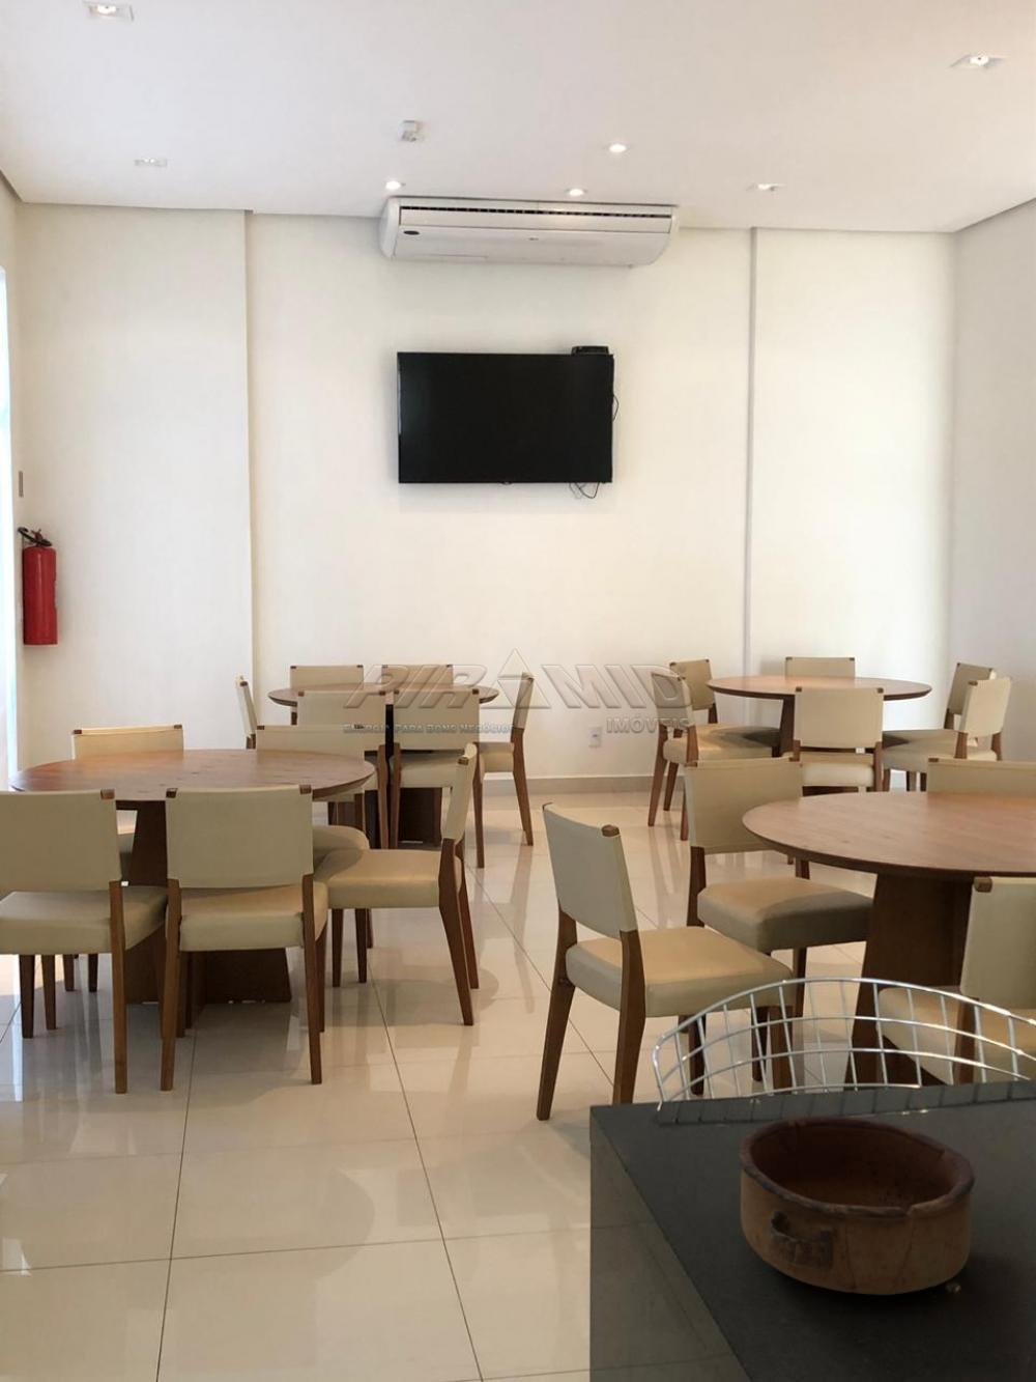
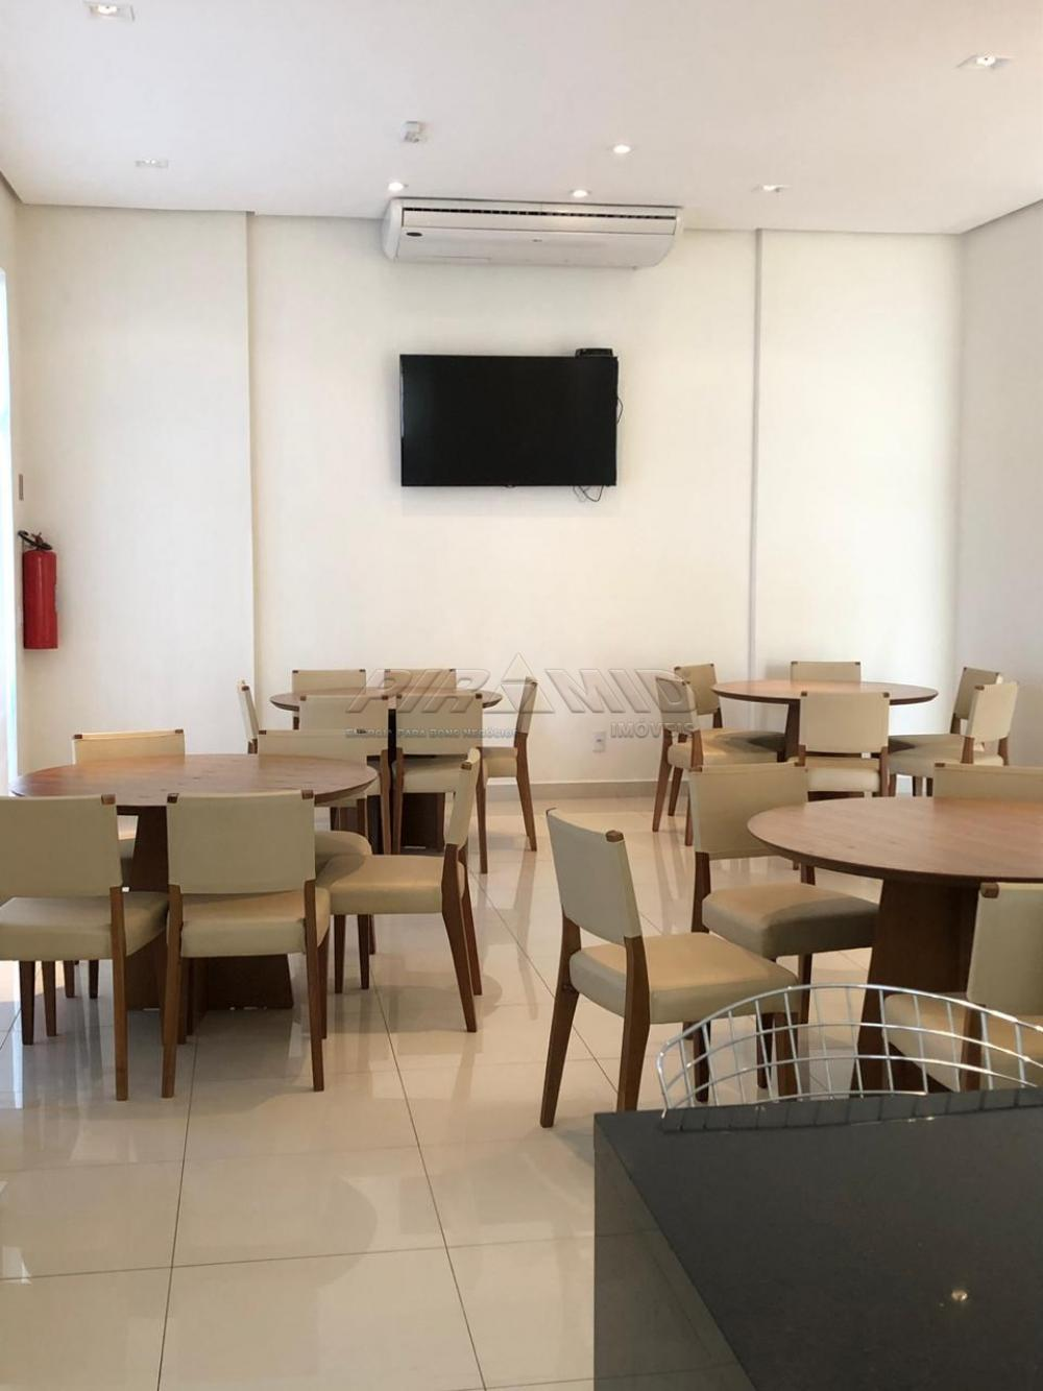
- bowl (852, 1204)
